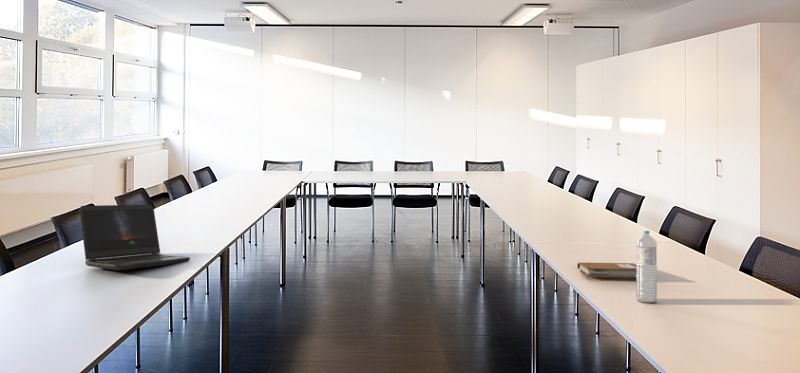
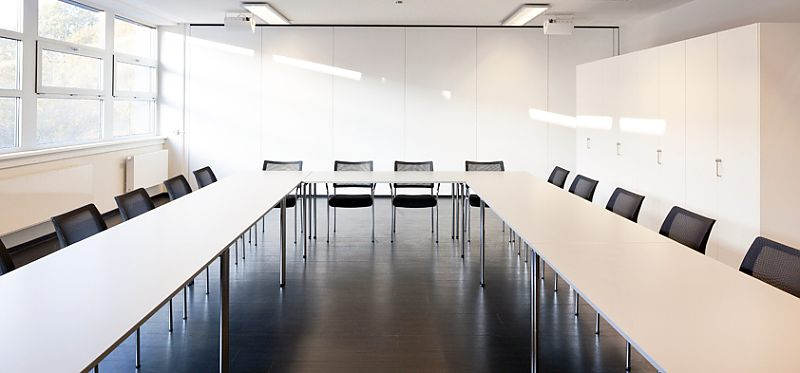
- water bottle (646, 265)
- laptop computer (136, 234)
- notebook (612, 269)
